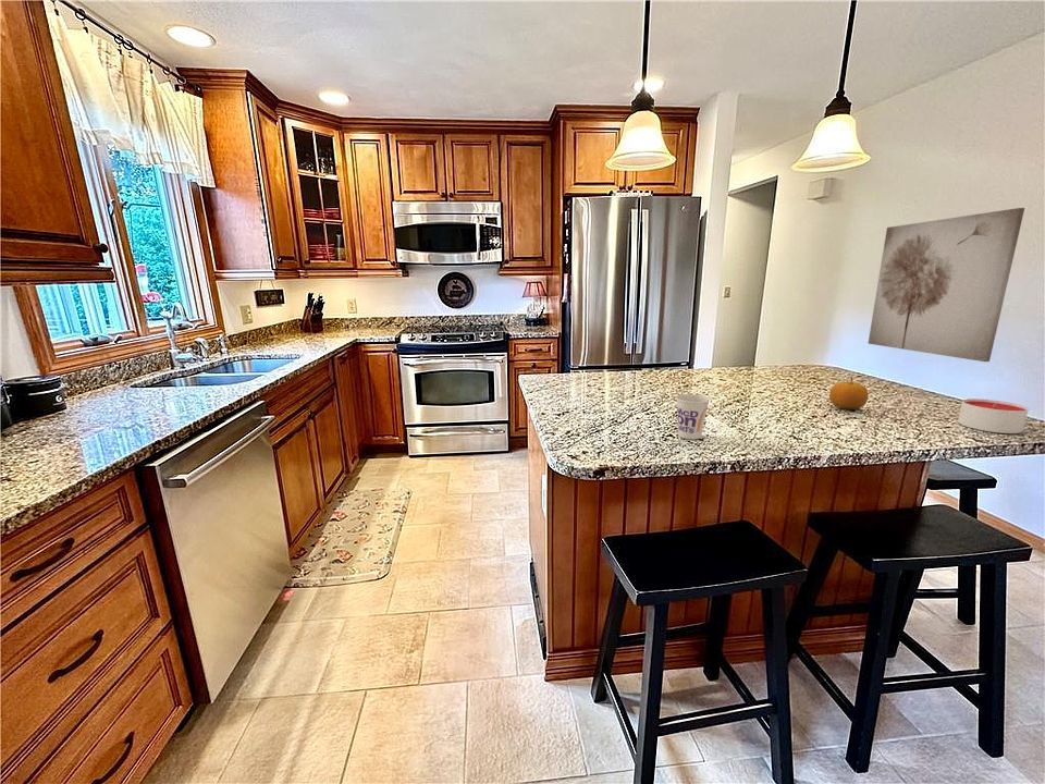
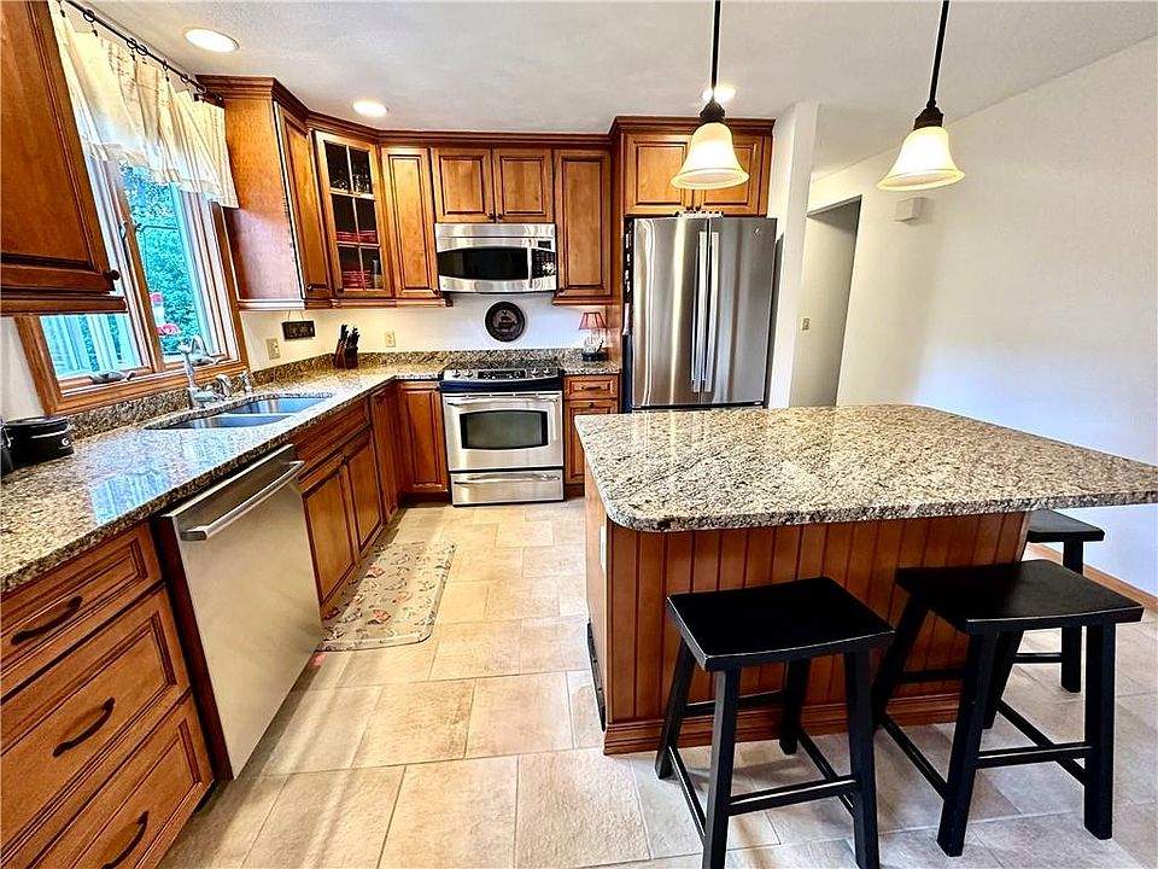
- cup (690, 417)
- wall art (932, 287)
- fruit (848, 392)
- candle (992, 414)
